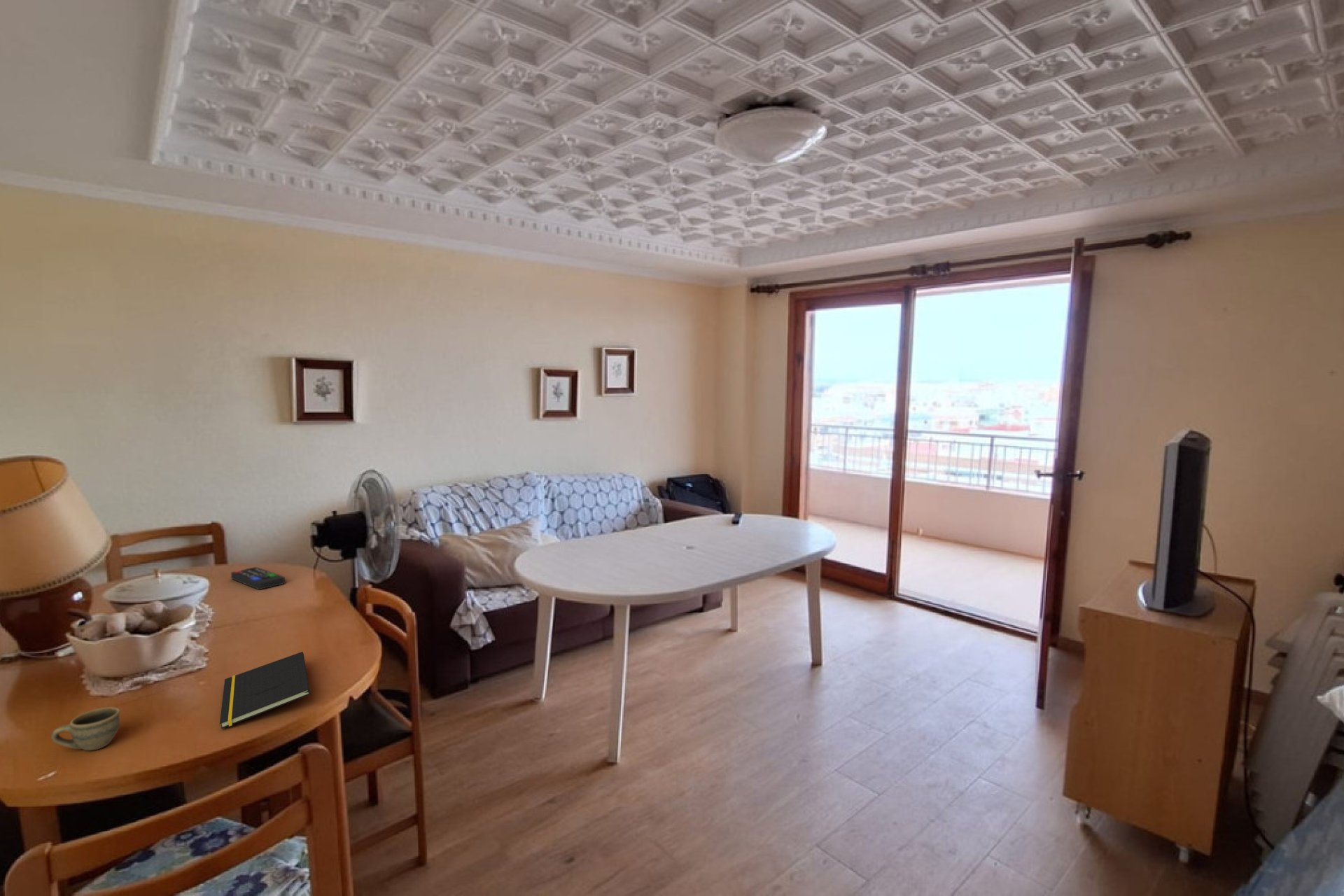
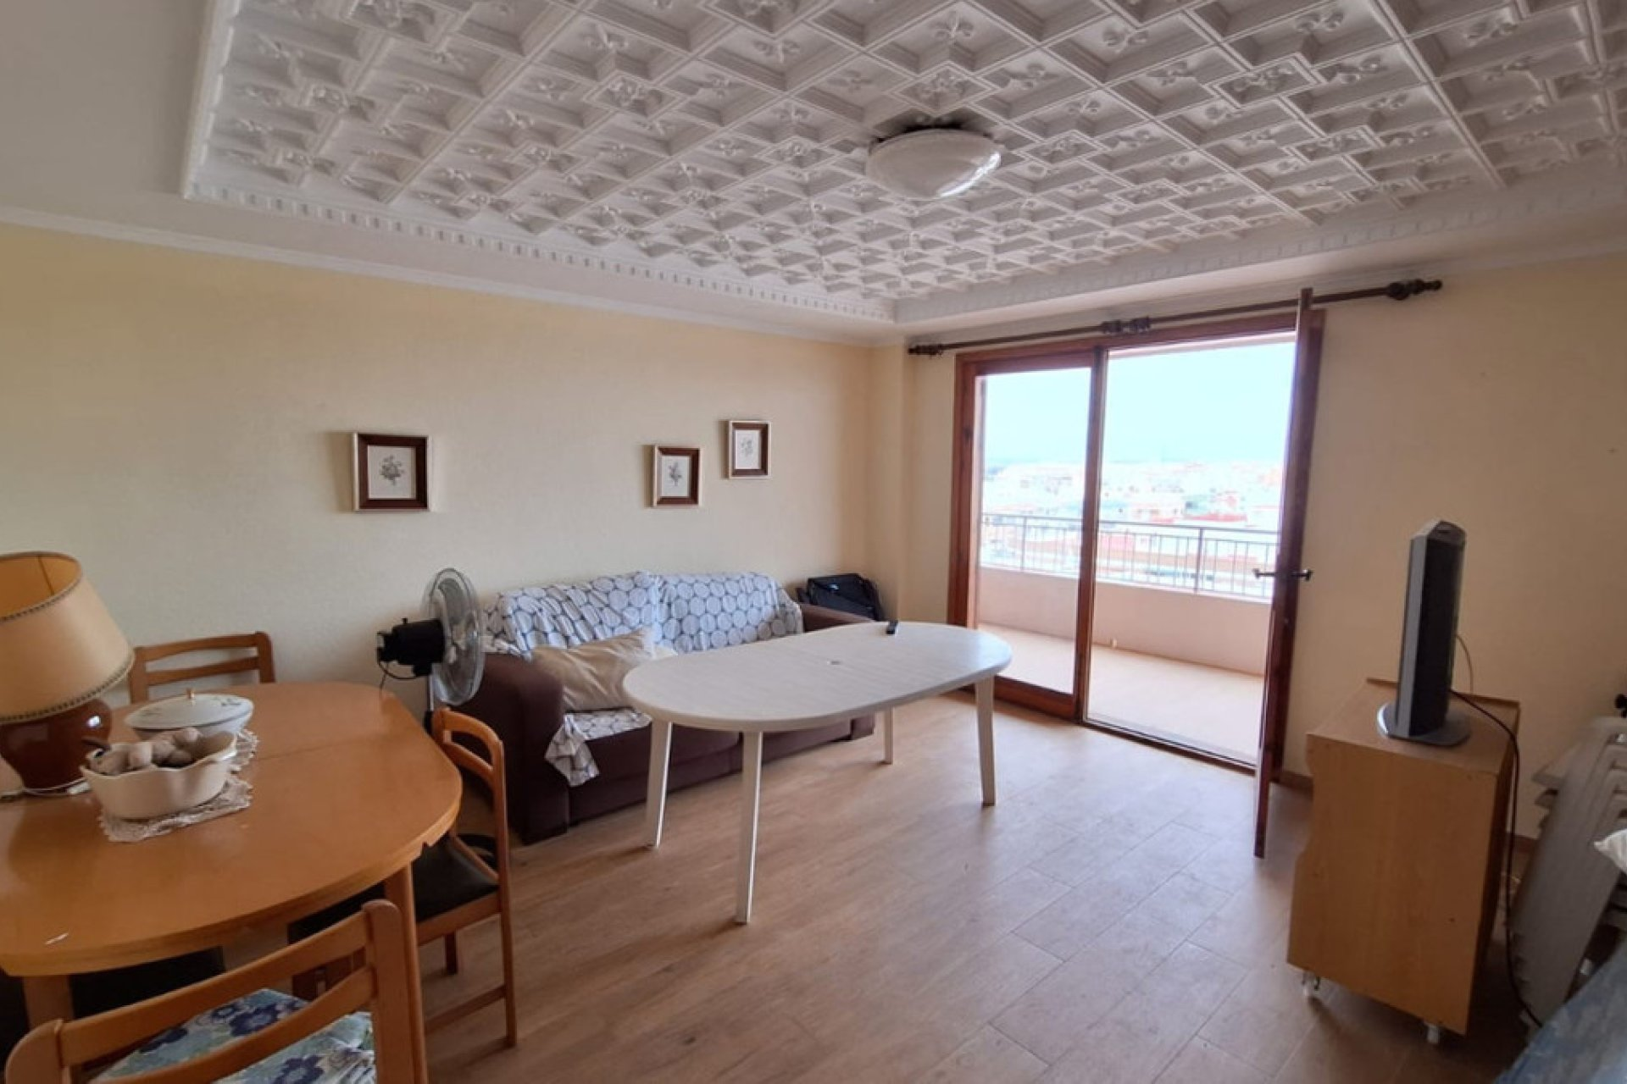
- cup (88, 732)
- notepad (265, 686)
- remote control (258, 577)
